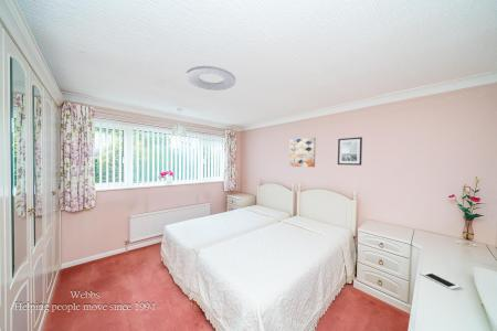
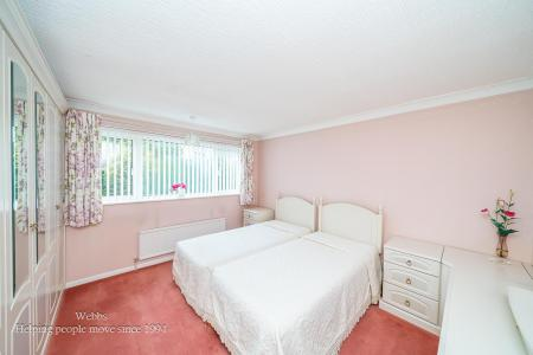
- wall art (302, 152)
- ceiling light (211, 83)
- wall art (349, 151)
- cell phone (438, 279)
